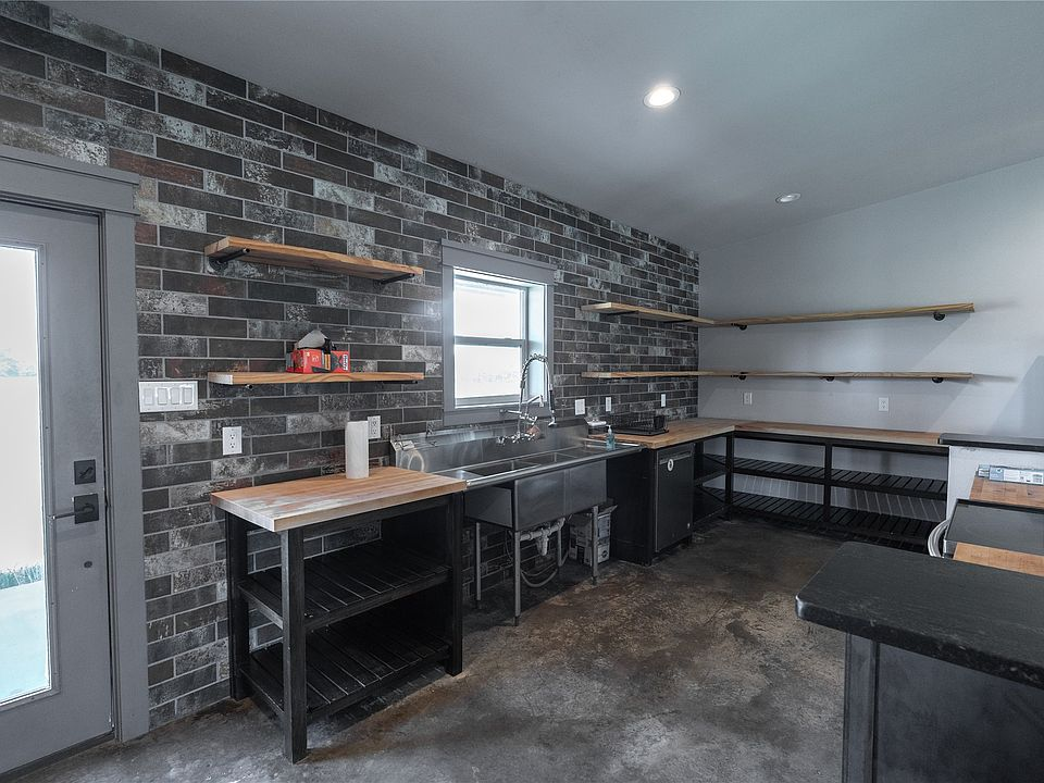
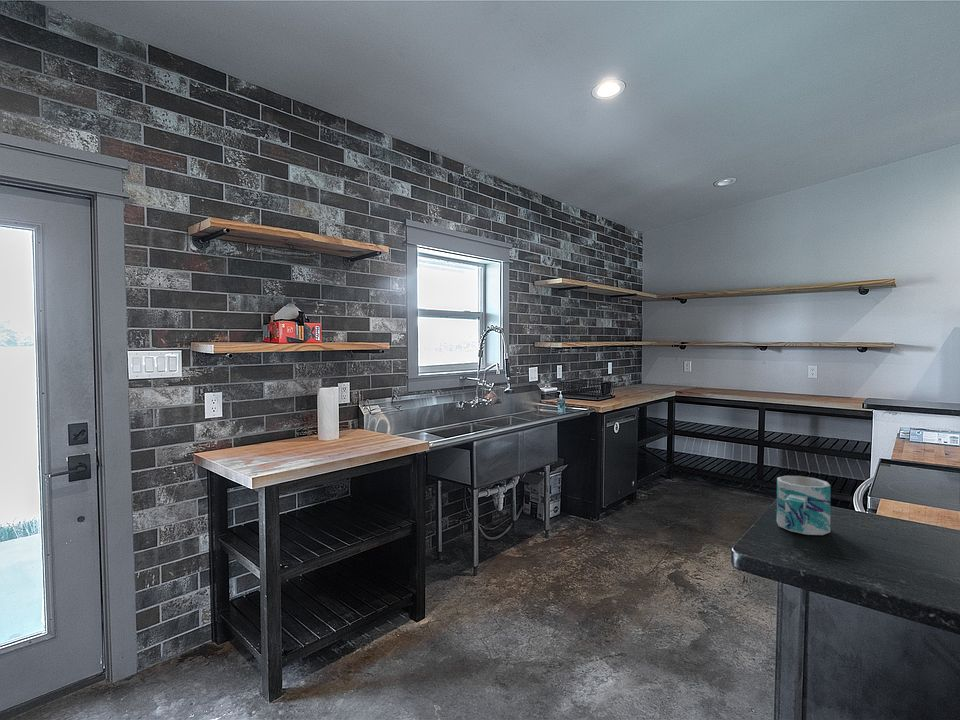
+ mug (800, 506)
